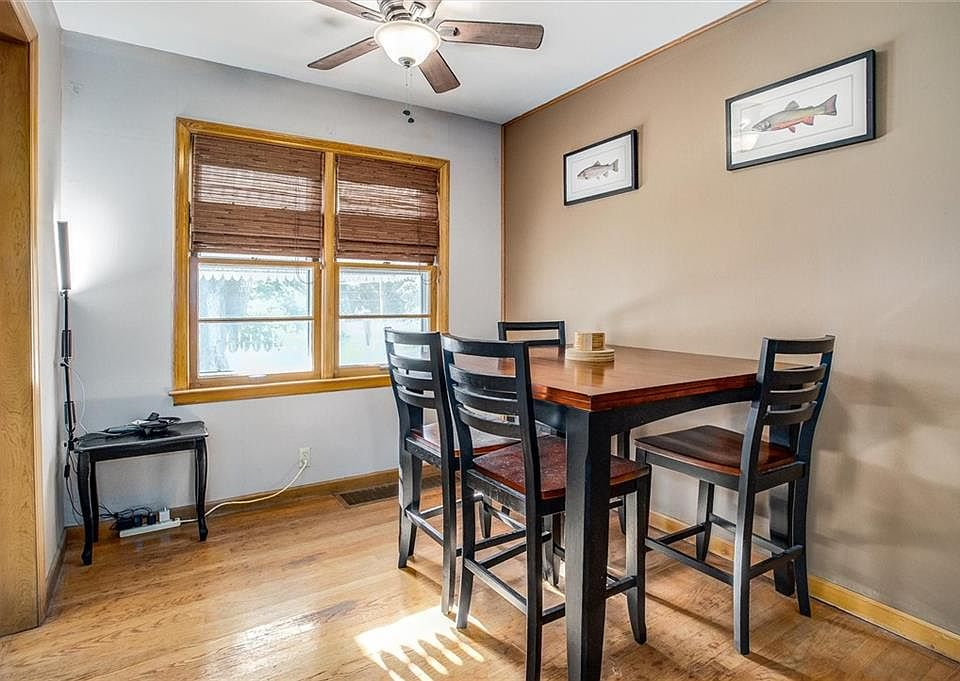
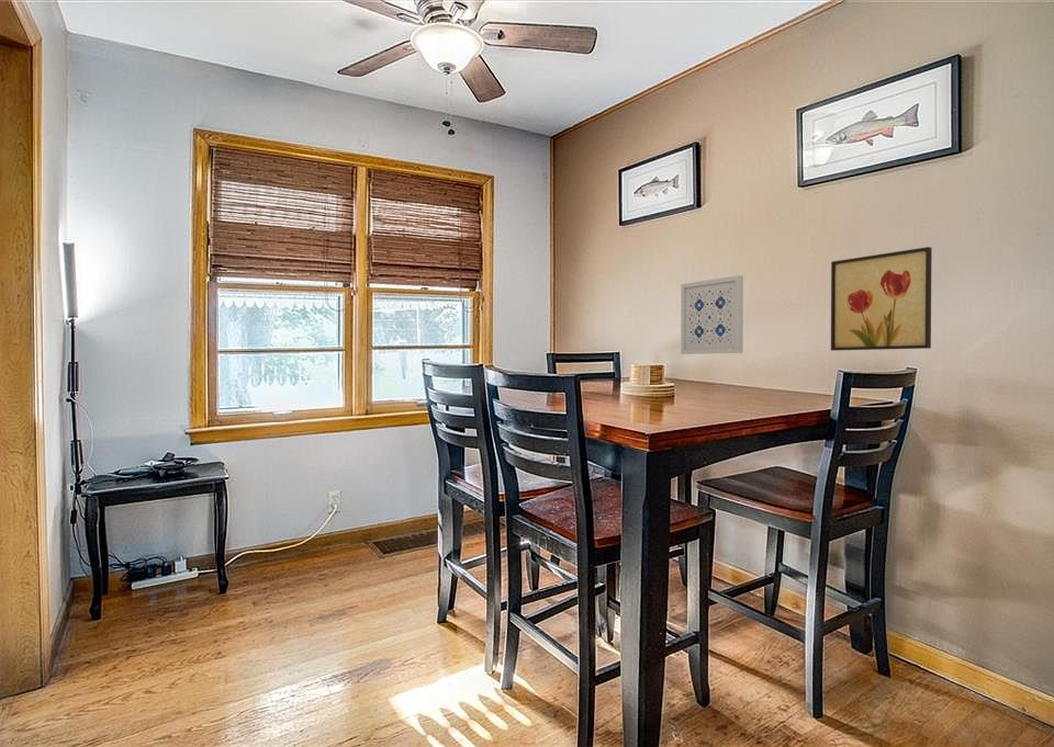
+ wall art (710, 316)
+ wall art (878, 302)
